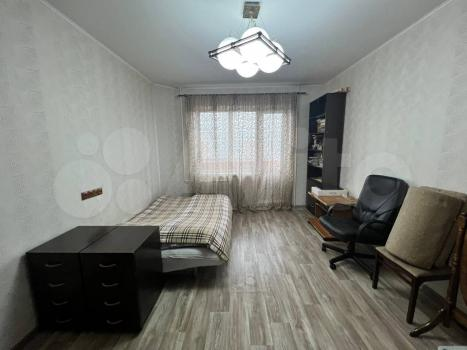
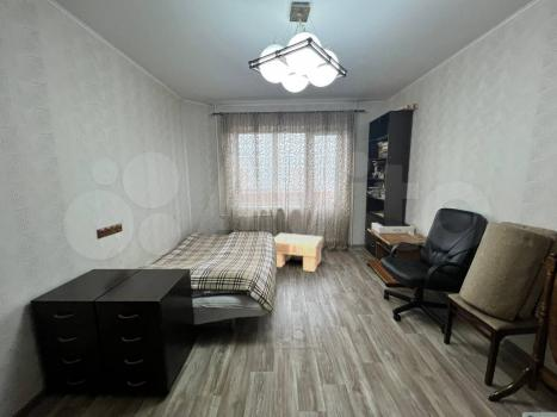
+ footstool (296, 250)
